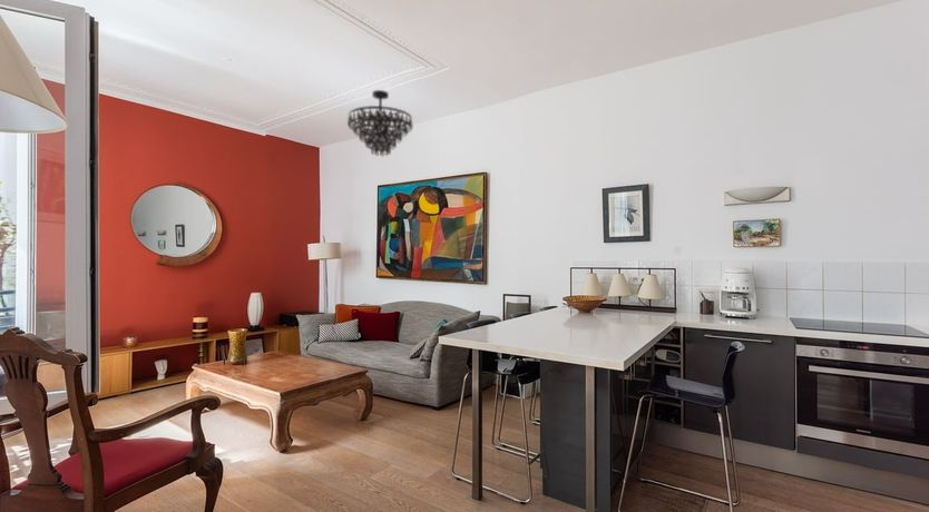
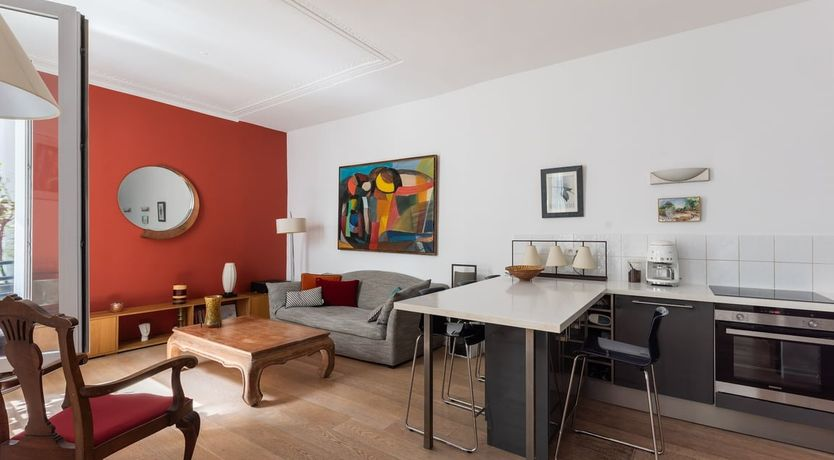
- chandelier (380, 124)
